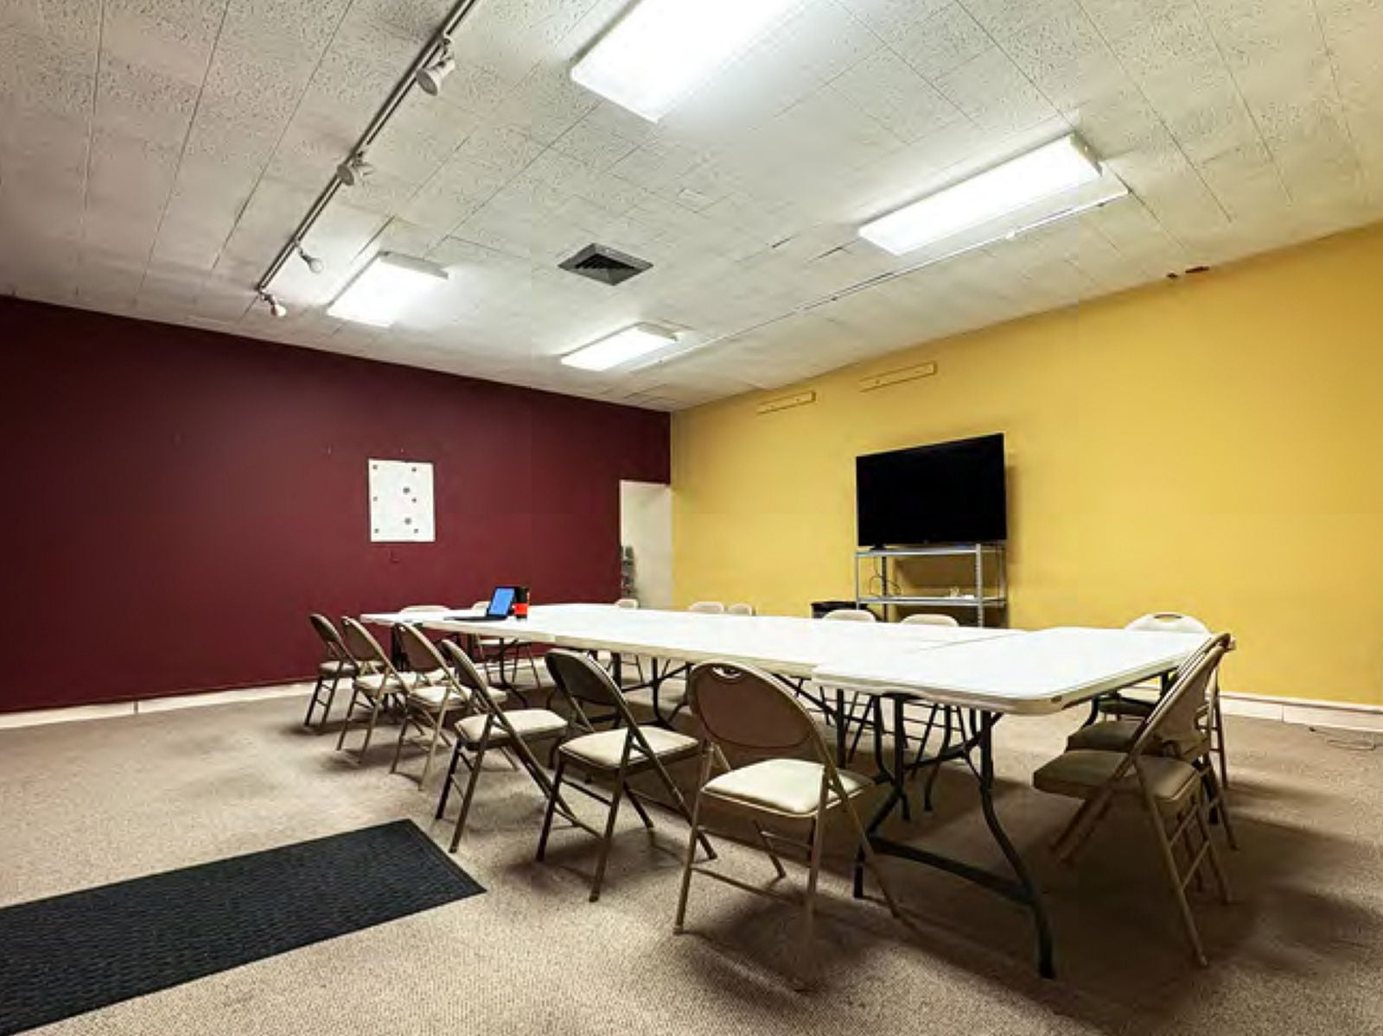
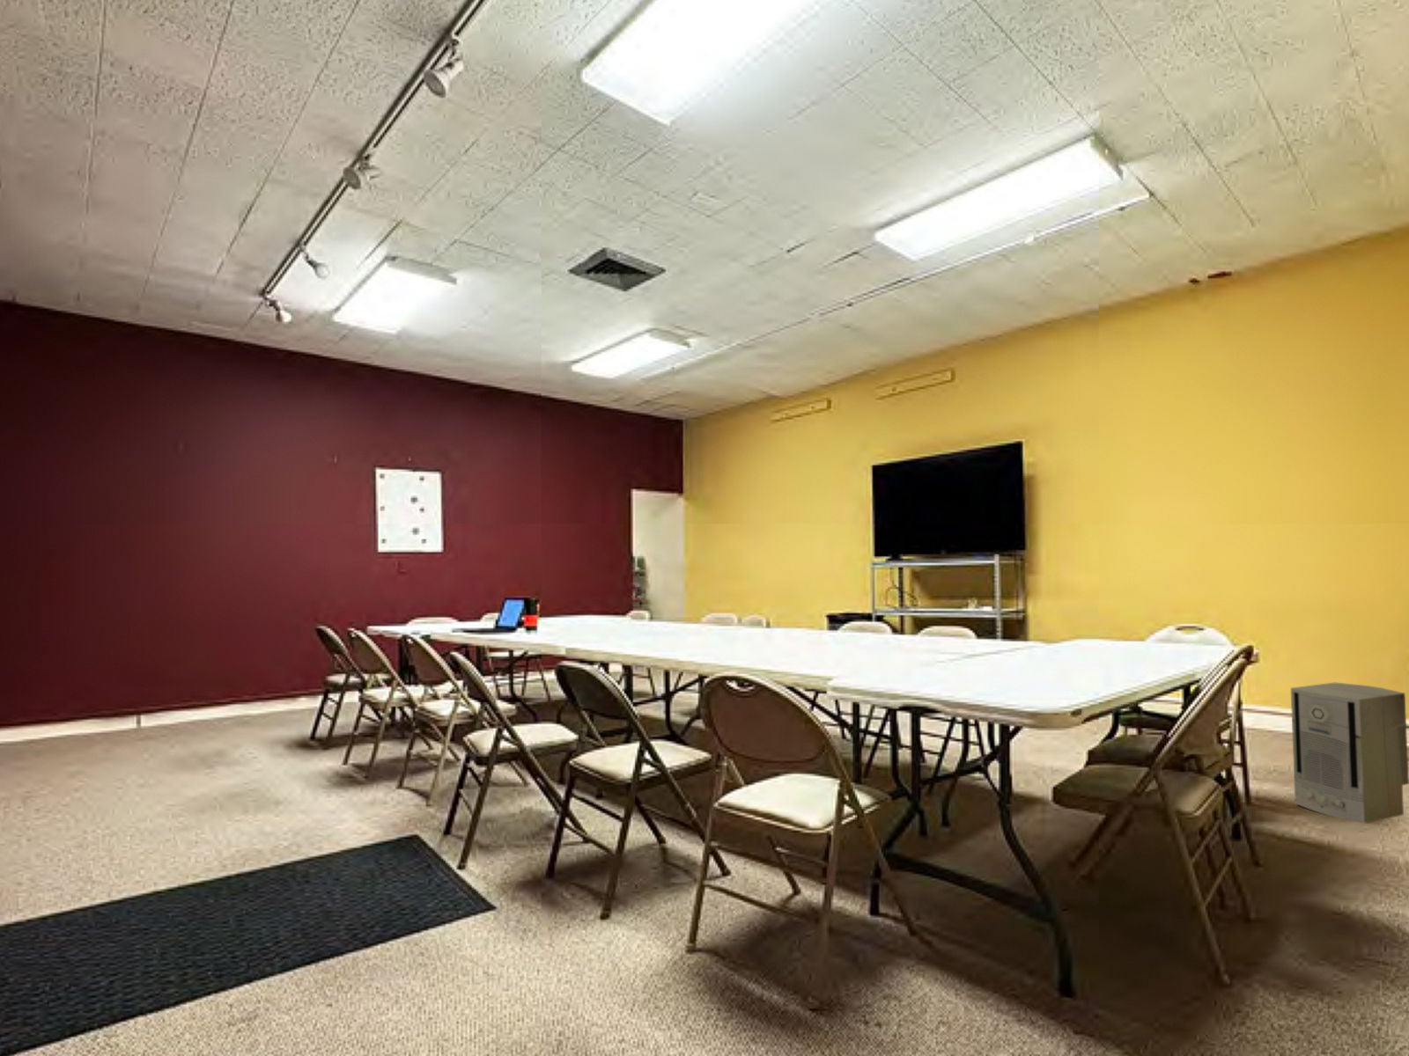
+ air purifier (1348, 749)
